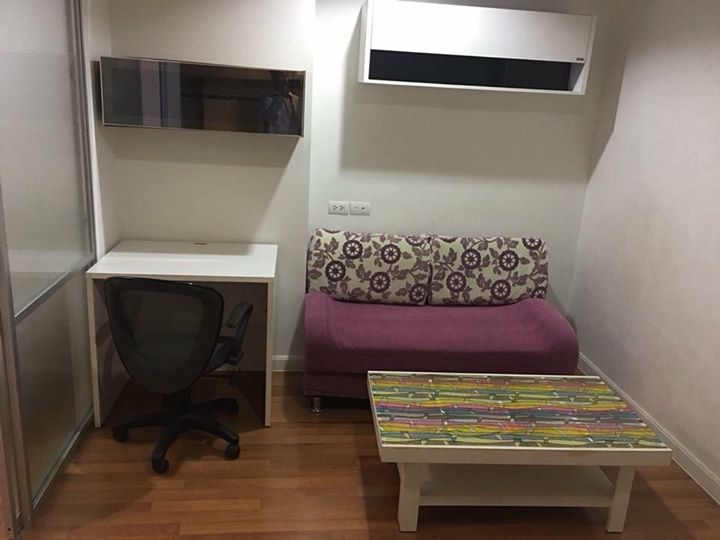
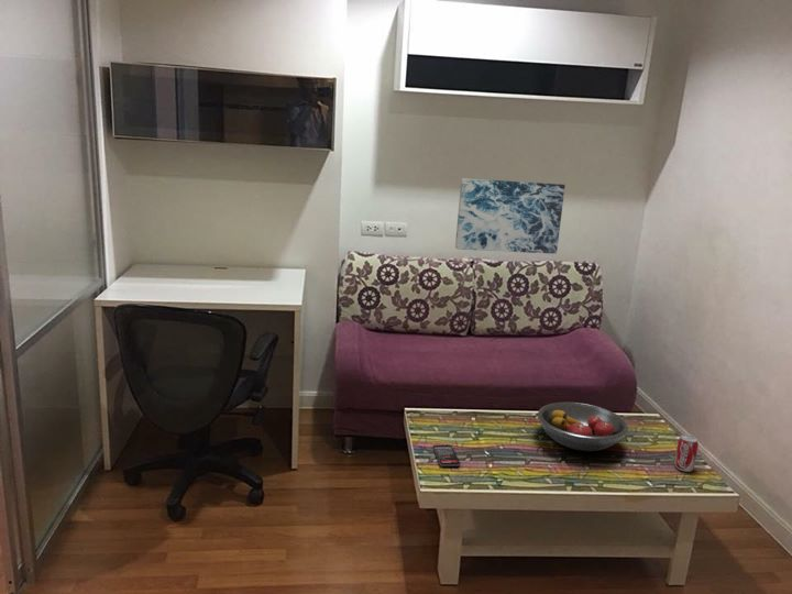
+ wall art (509, 216)
+ fruit bowl (581, 427)
+ beverage can (686, 452)
+ smartphone (446, 455)
